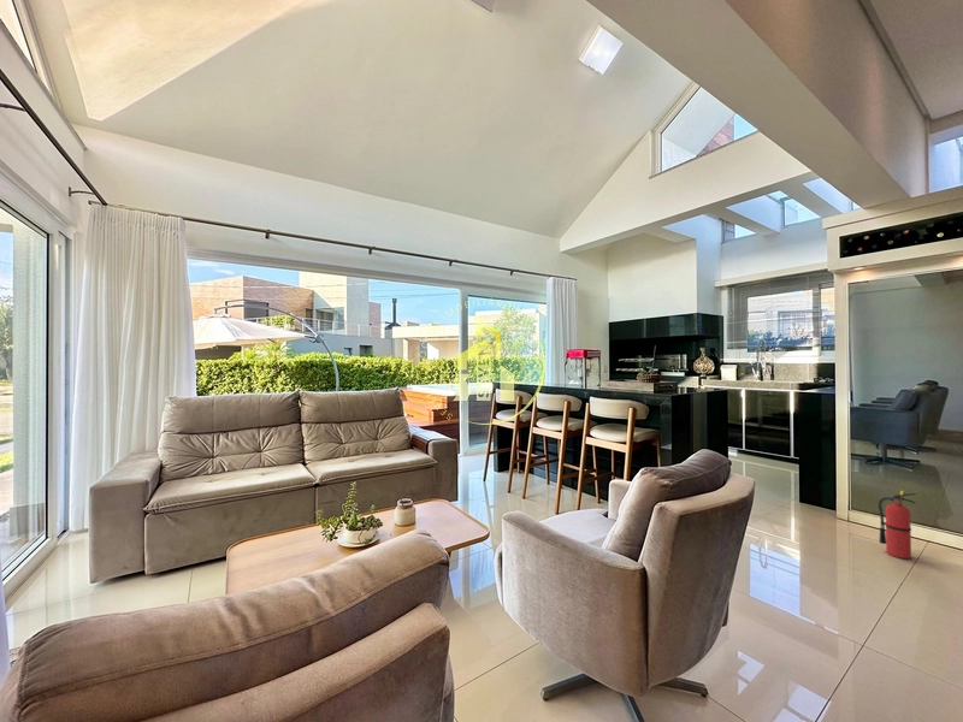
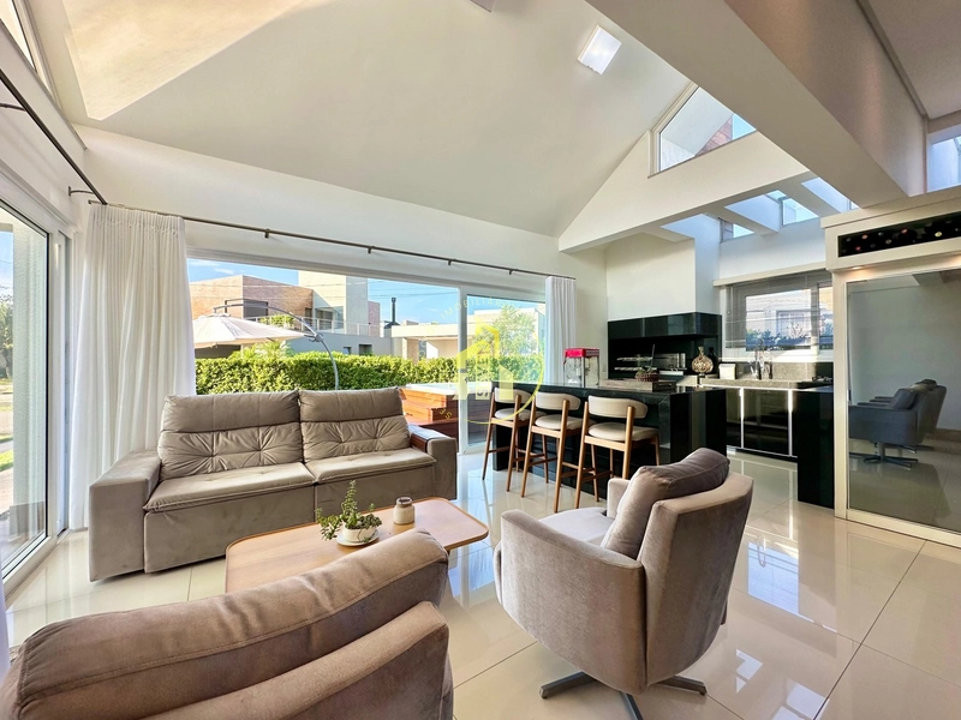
- fire extinguisher (897, 522)
